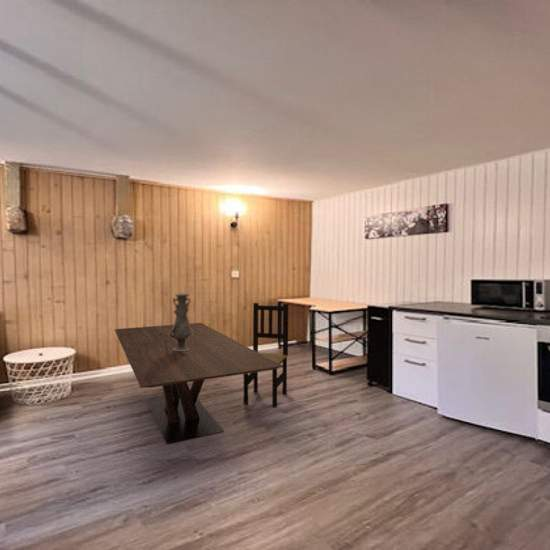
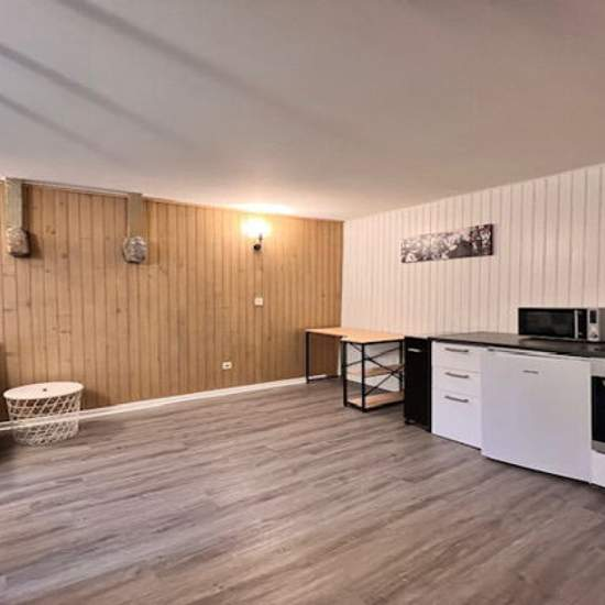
- vase (181, 321)
- dining chair (265, 353)
- dining table (181, 379)
